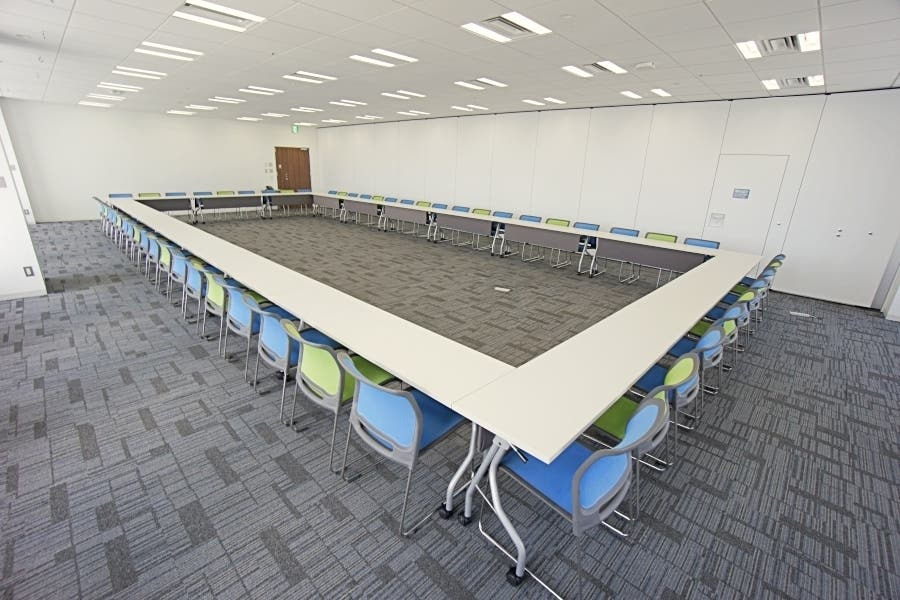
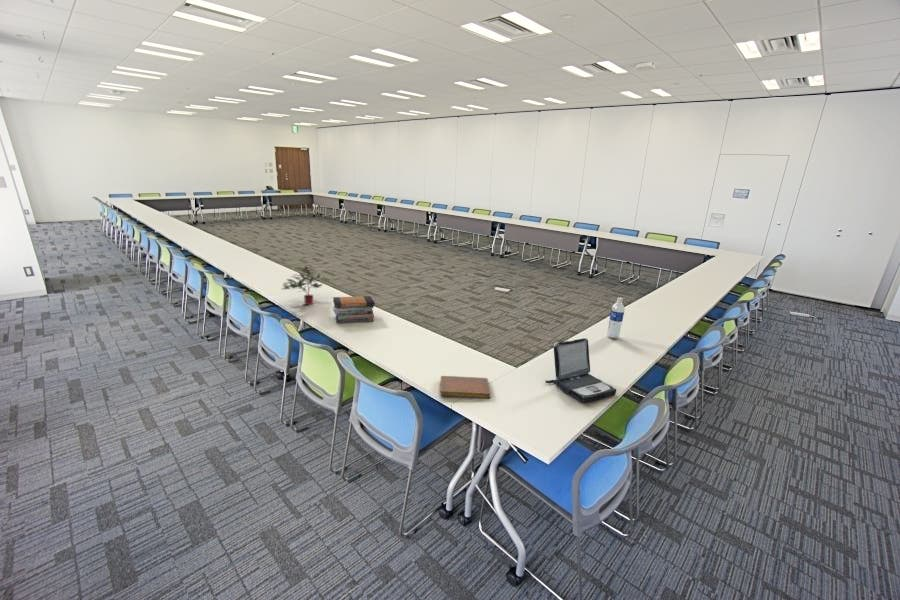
+ water bottle (616, 317)
+ laptop (582, 368)
+ notebook (464, 386)
+ book stack (353, 309)
+ potted plant (302, 284)
